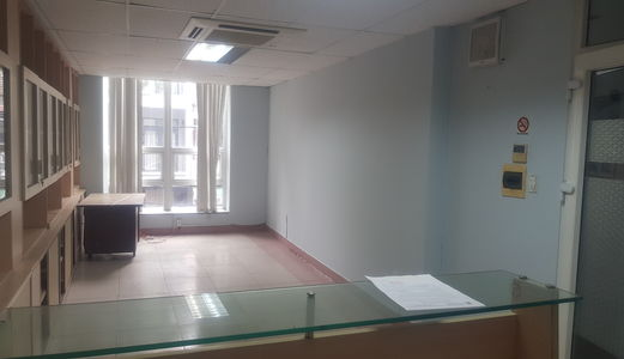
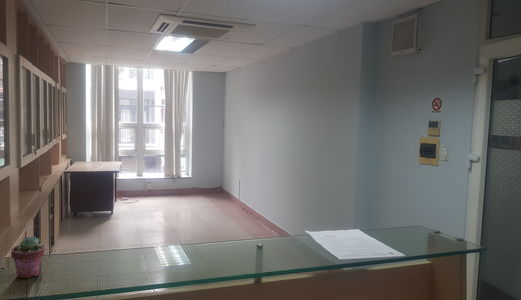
+ potted succulent (28, 255)
